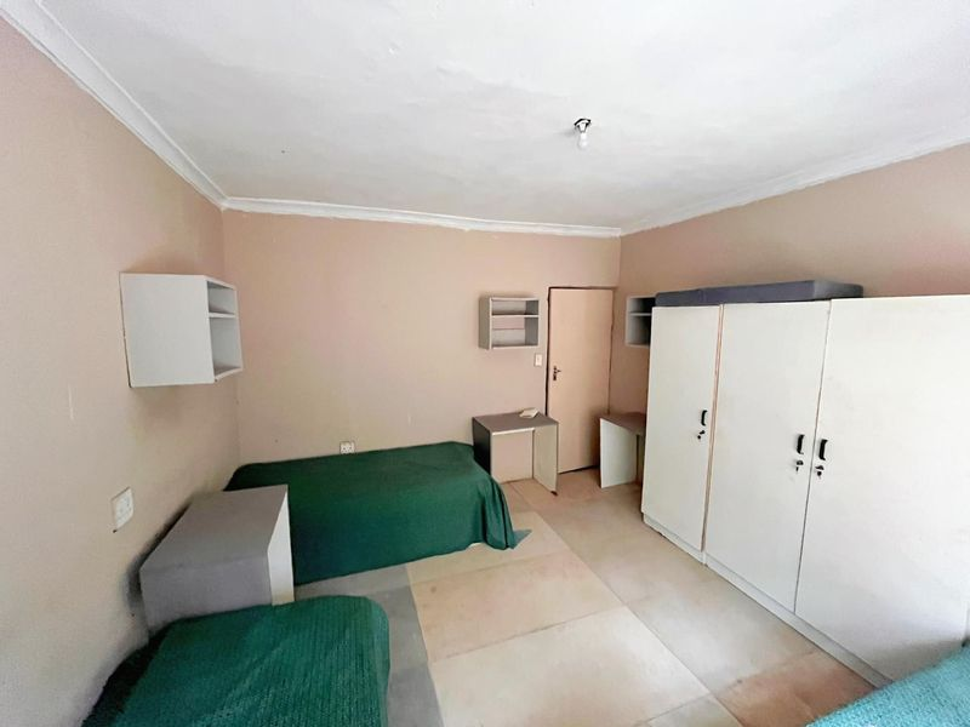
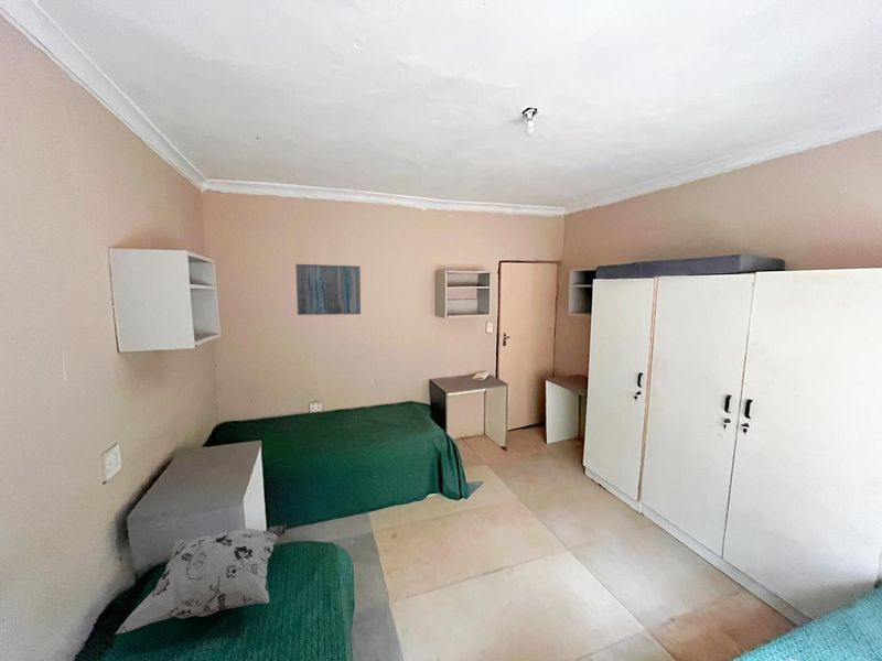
+ decorative pillow (217, 568)
+ wall art (329, 290)
